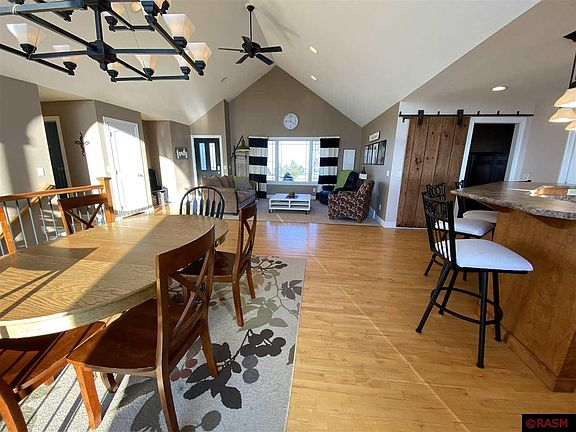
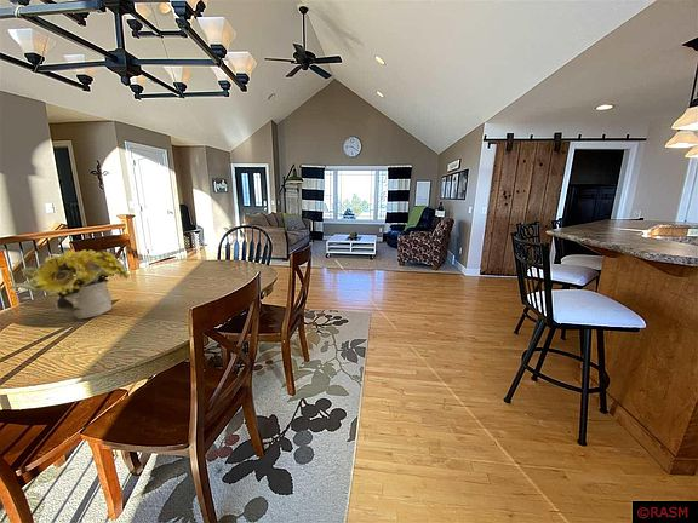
+ sunflower (78, 283)
